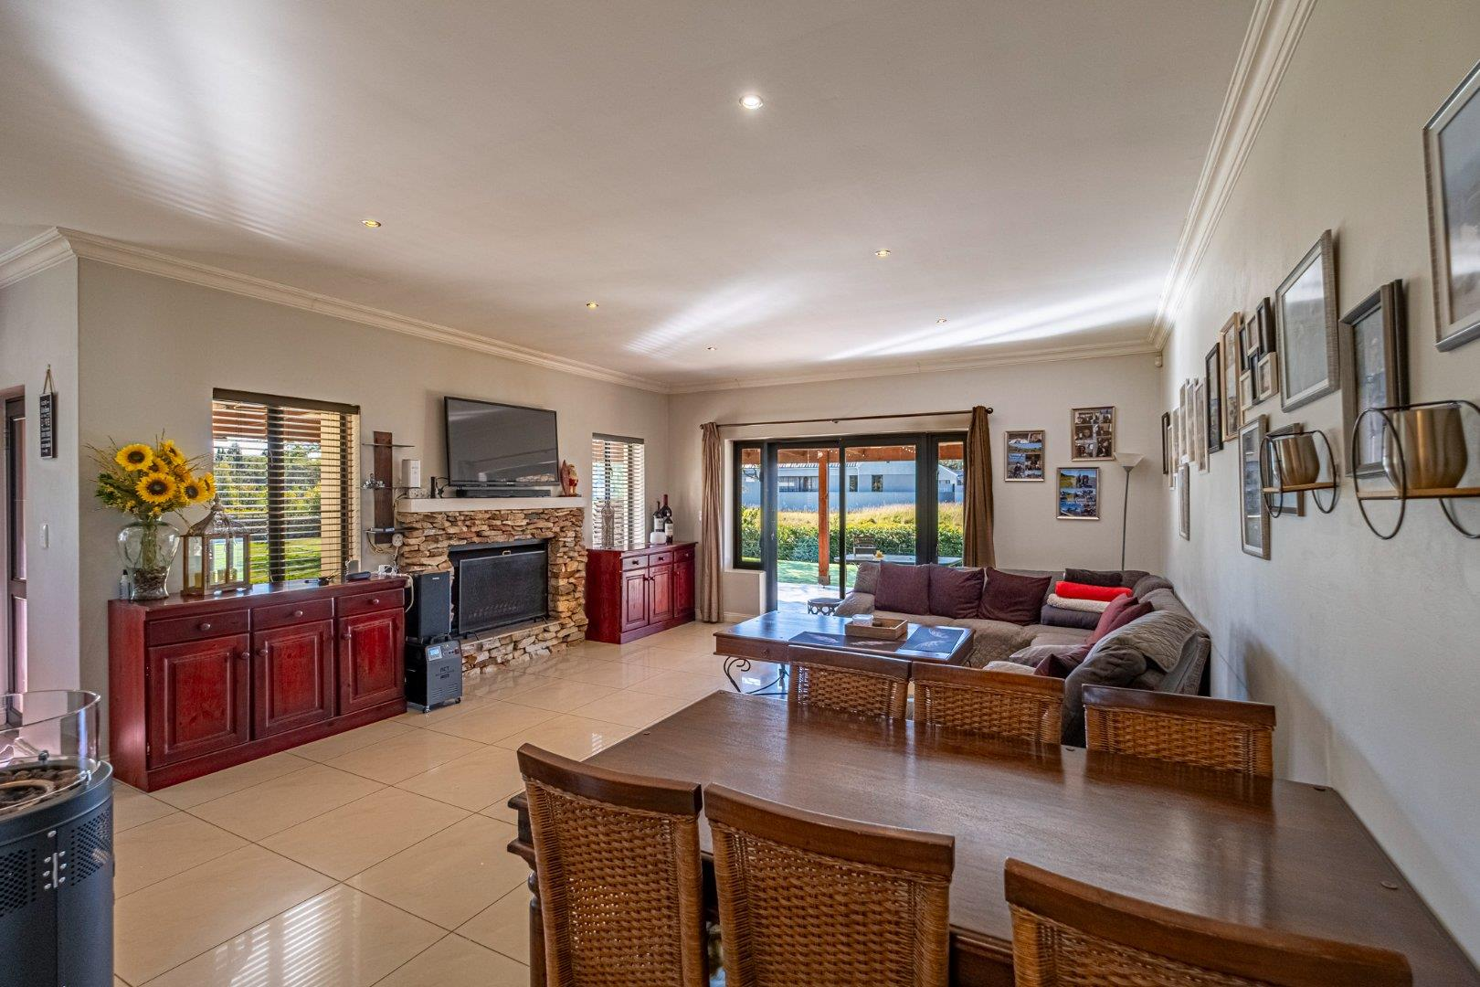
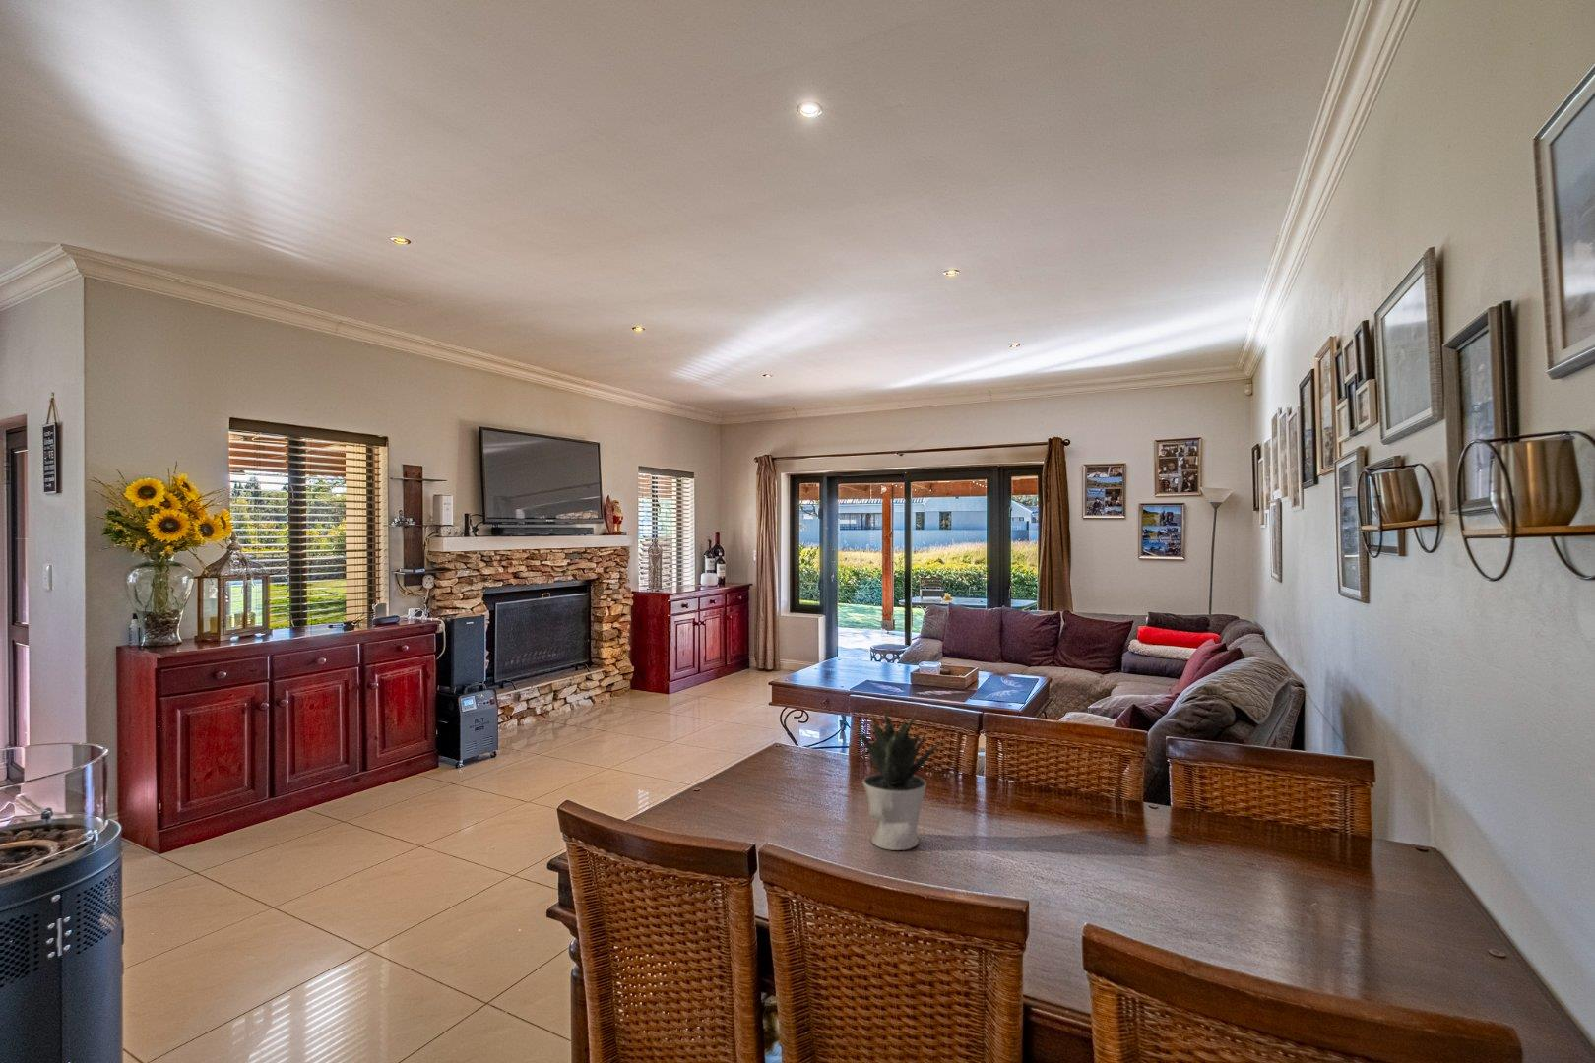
+ potted plant (889, 775)
